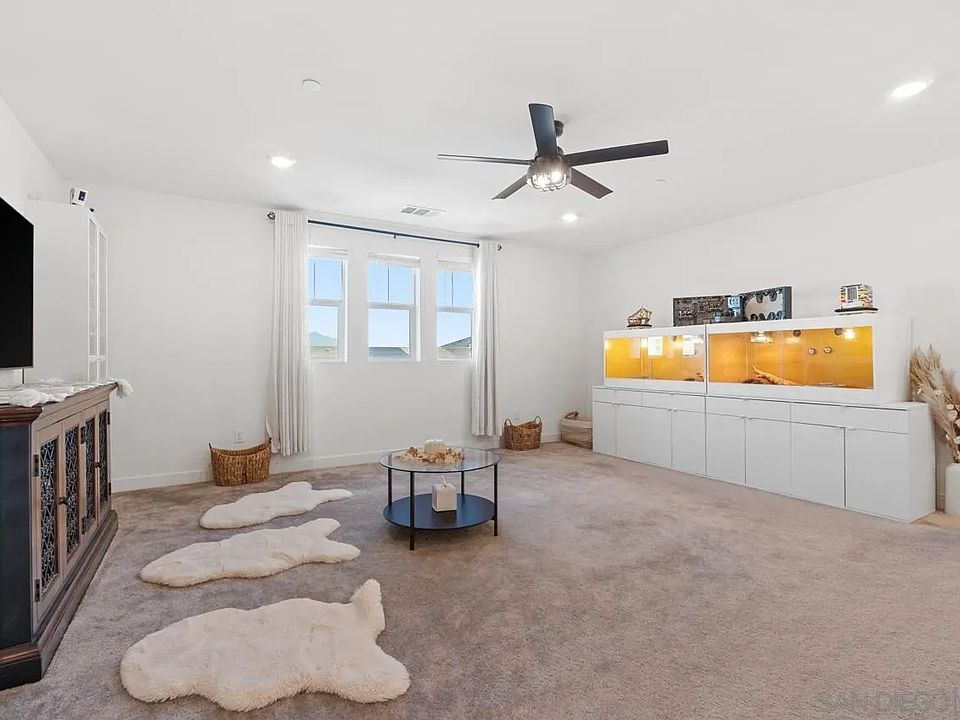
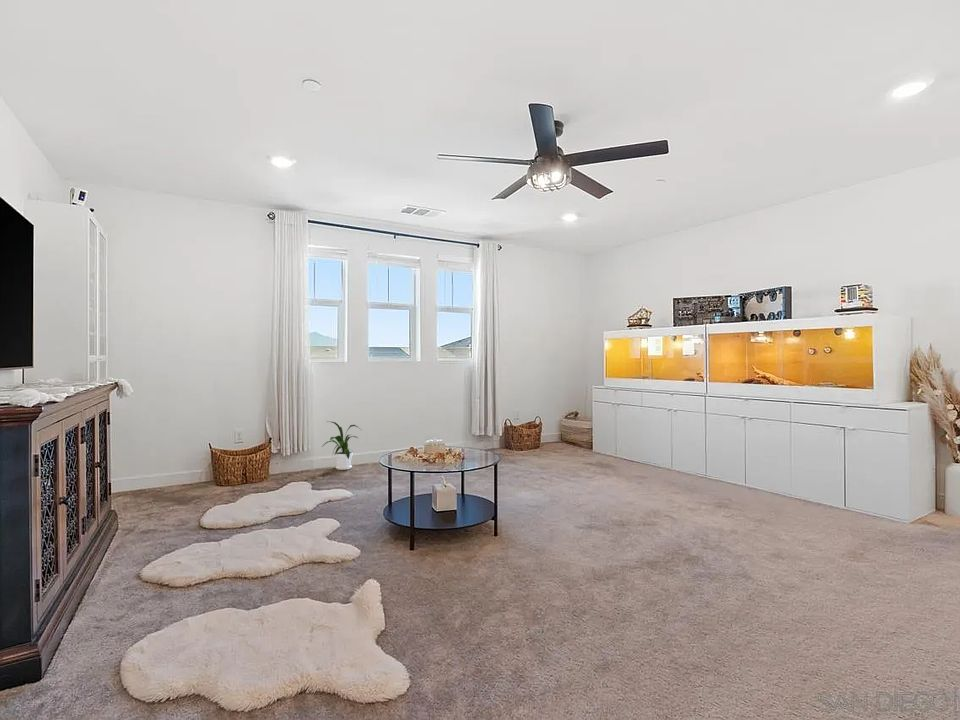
+ house plant (342, 444)
